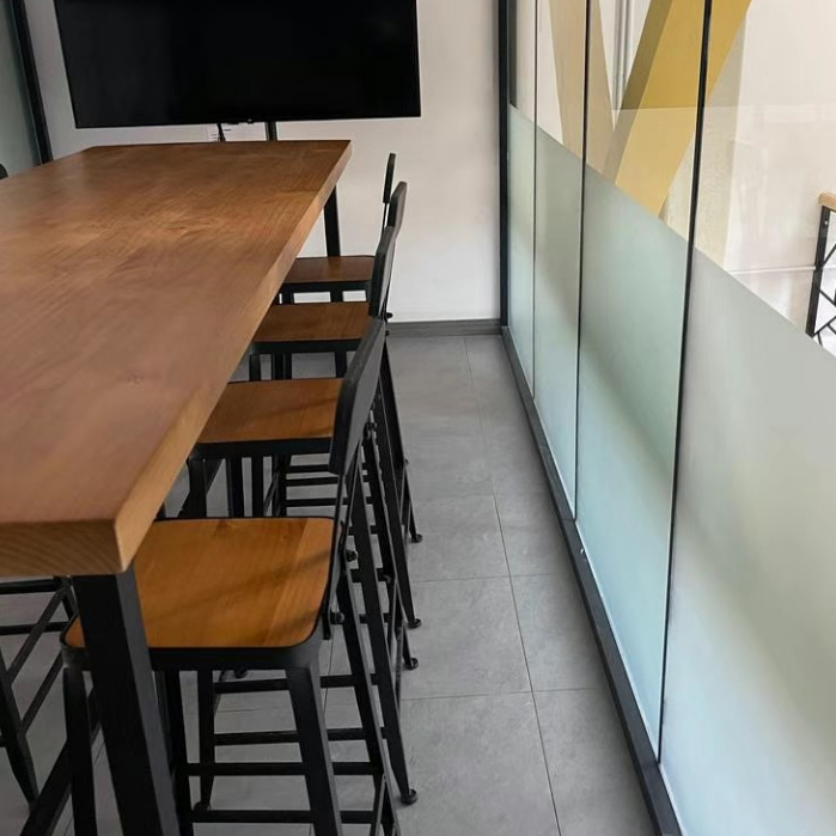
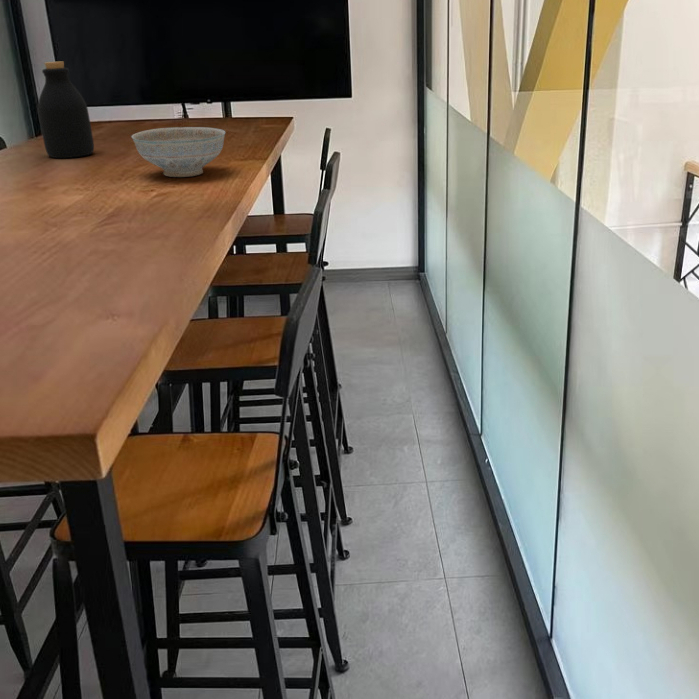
+ decorative bowl (181, 153)
+ bottle (62, 109)
